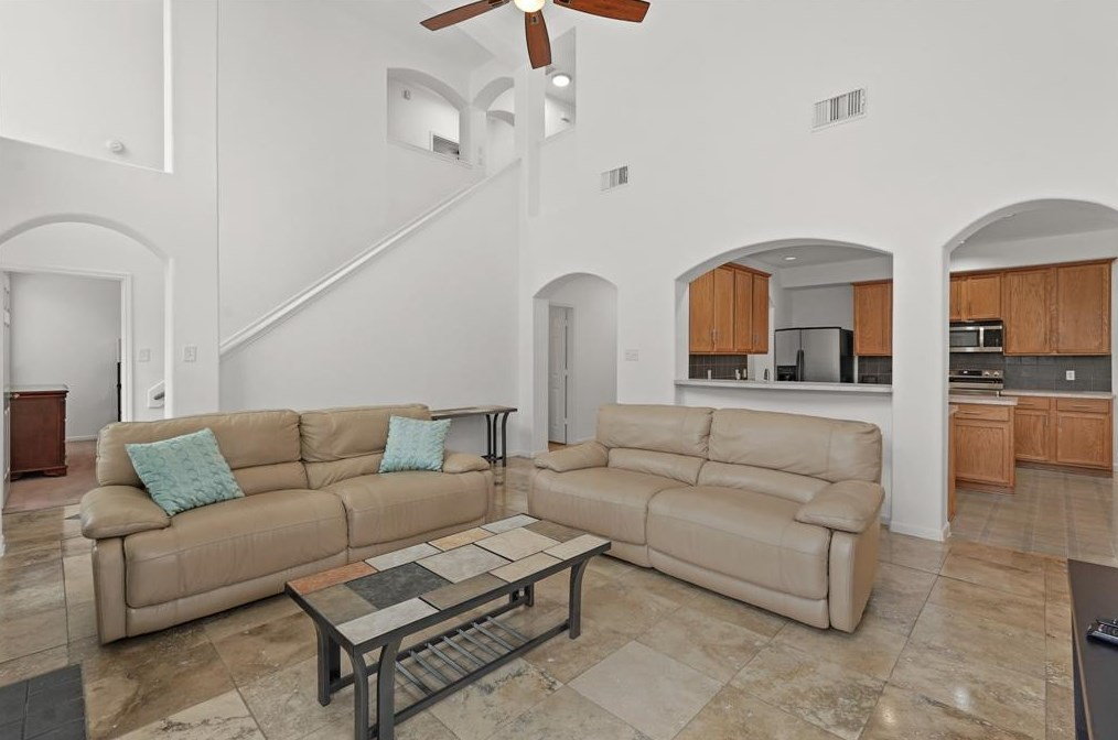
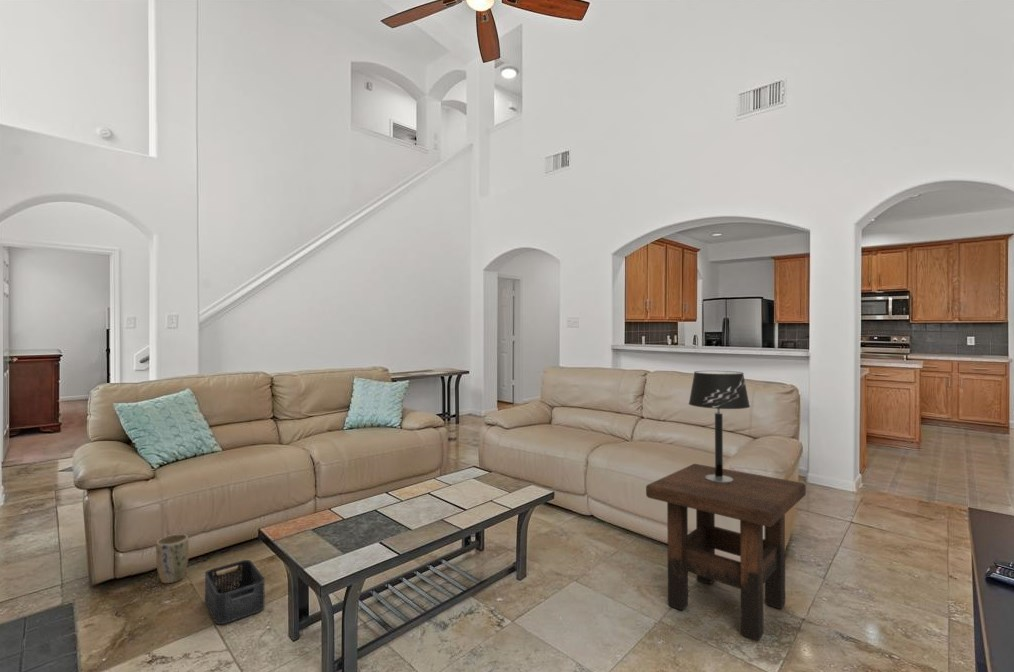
+ plant pot (172, 558)
+ side table (726, 544)
+ table lamp (718, 425)
+ storage bin (234, 590)
